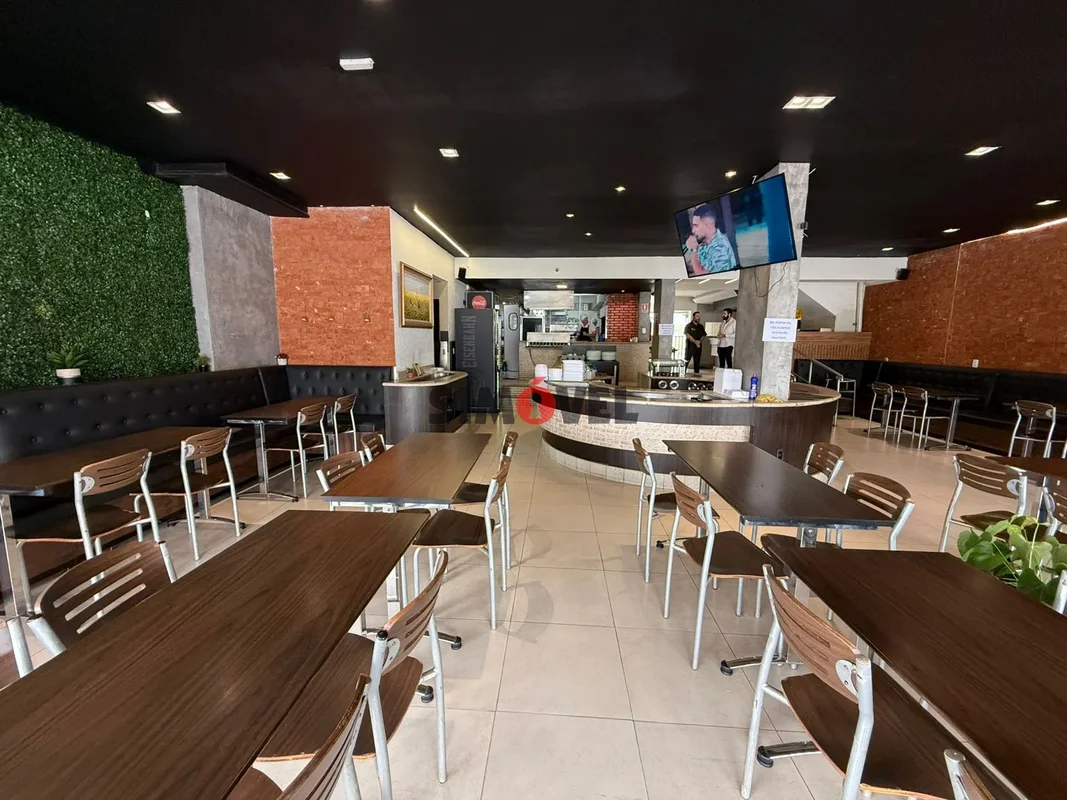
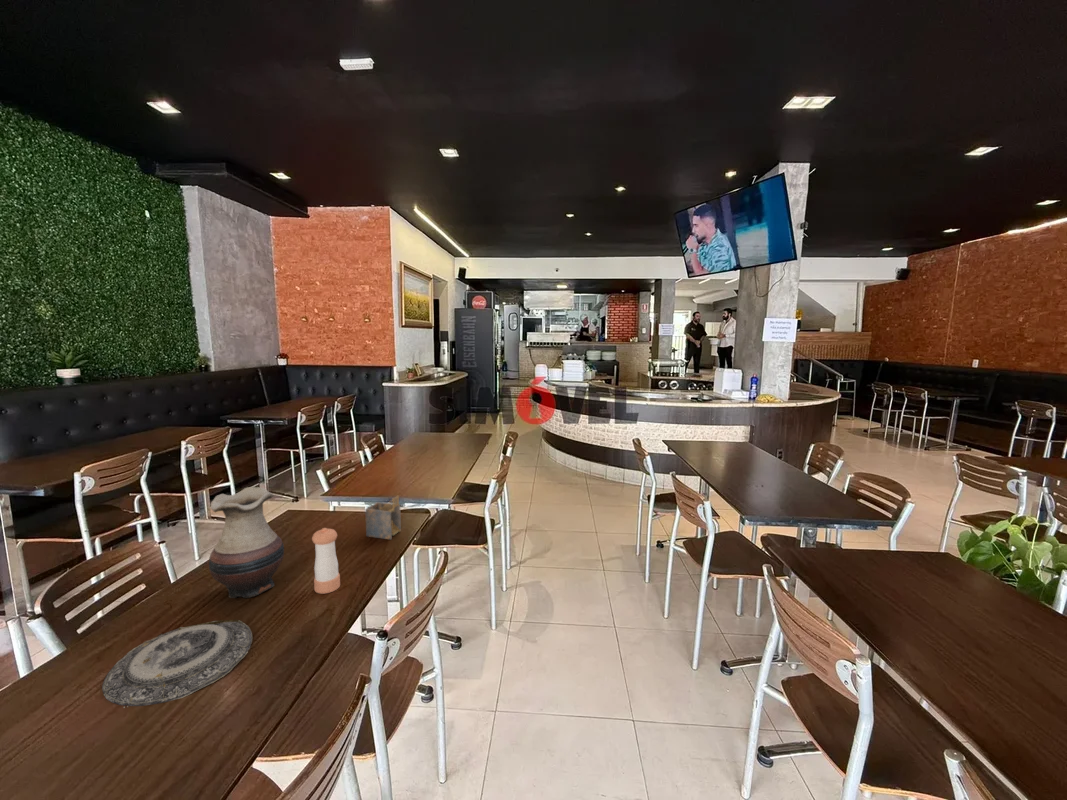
+ napkin holder (383, 515)
+ vase (246, 541)
+ plate (181, 653)
+ pepper shaker (325, 558)
